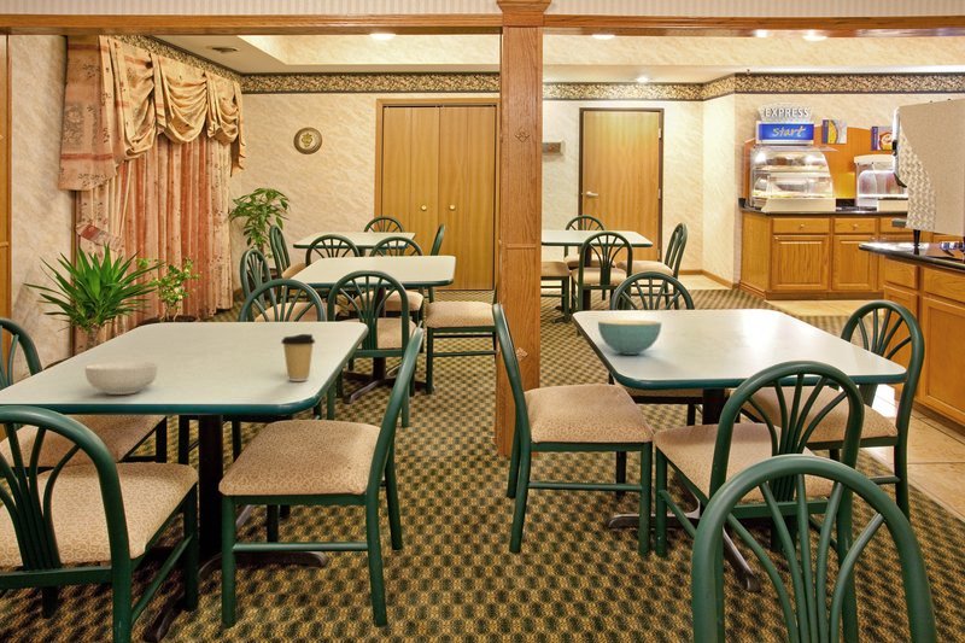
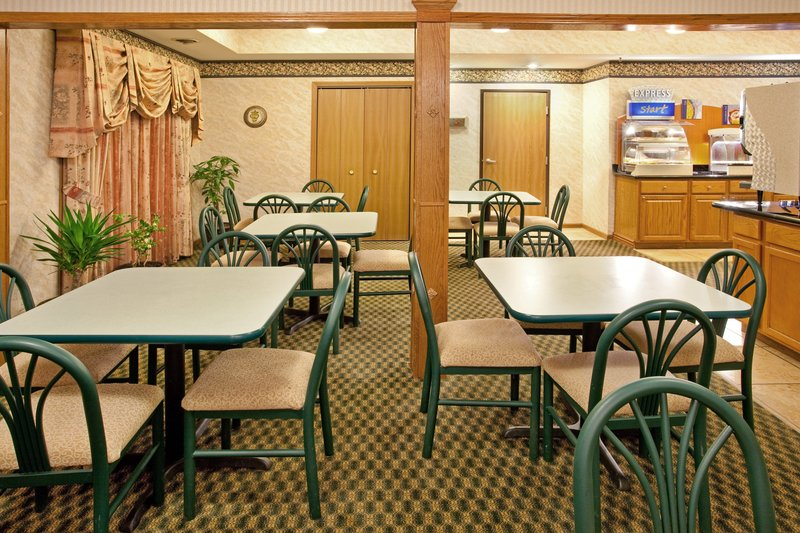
- cereal bowl (122, 378)
- coffee cup (298, 357)
- cereal bowl (628, 338)
